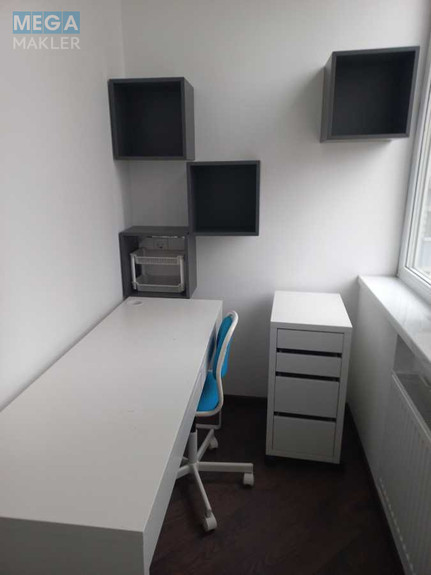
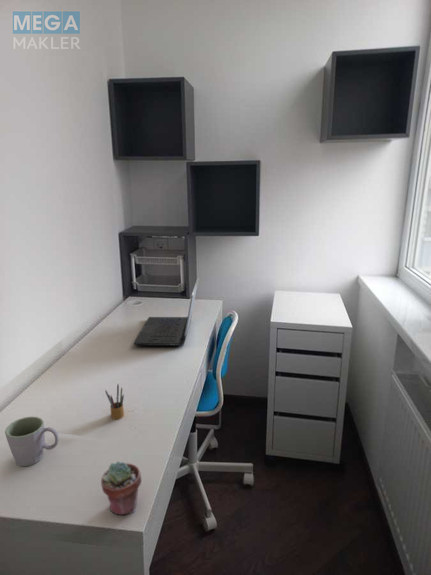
+ laptop computer (168, 317)
+ mug (34, 441)
+ potted succulent (121, 484)
+ pencil box (116, 402)
